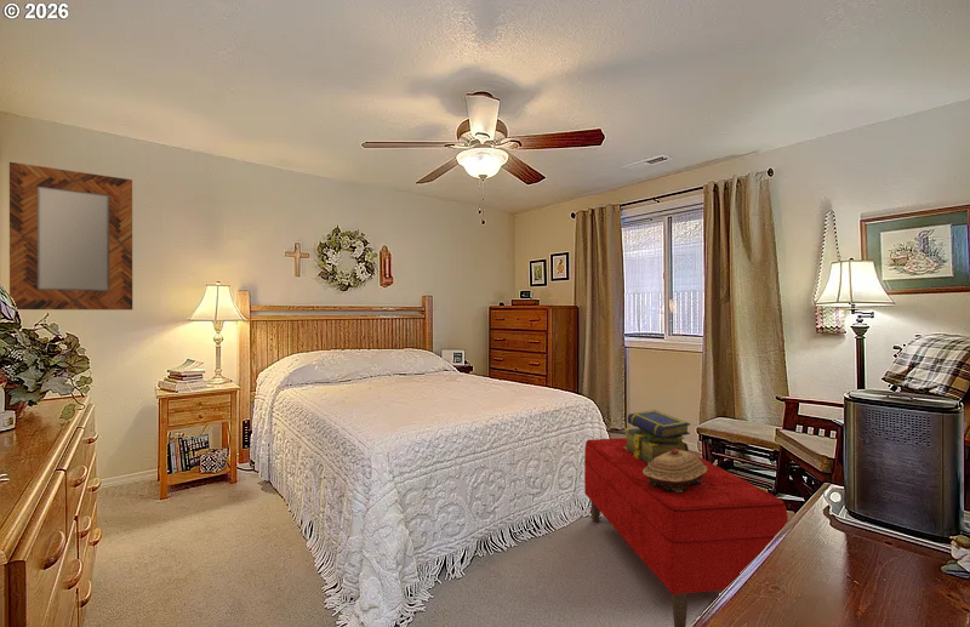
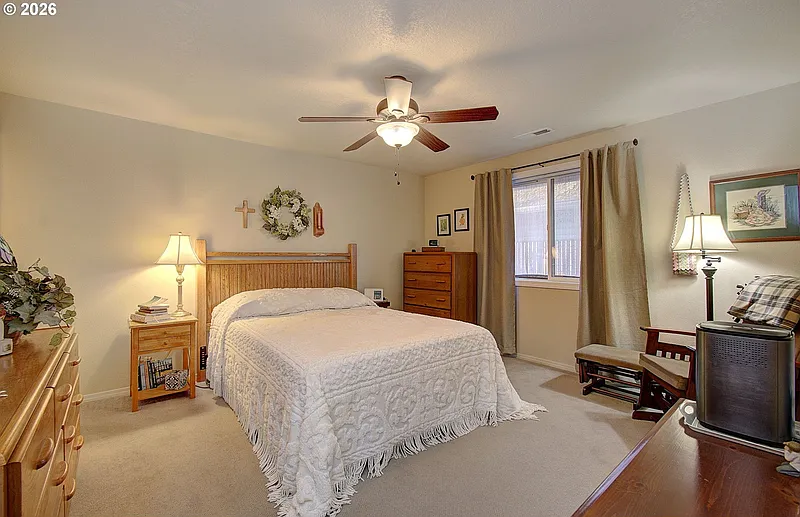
- decorative box (674, 466)
- stack of books (657, 435)
- bench (666, 512)
- home mirror (74, 240)
